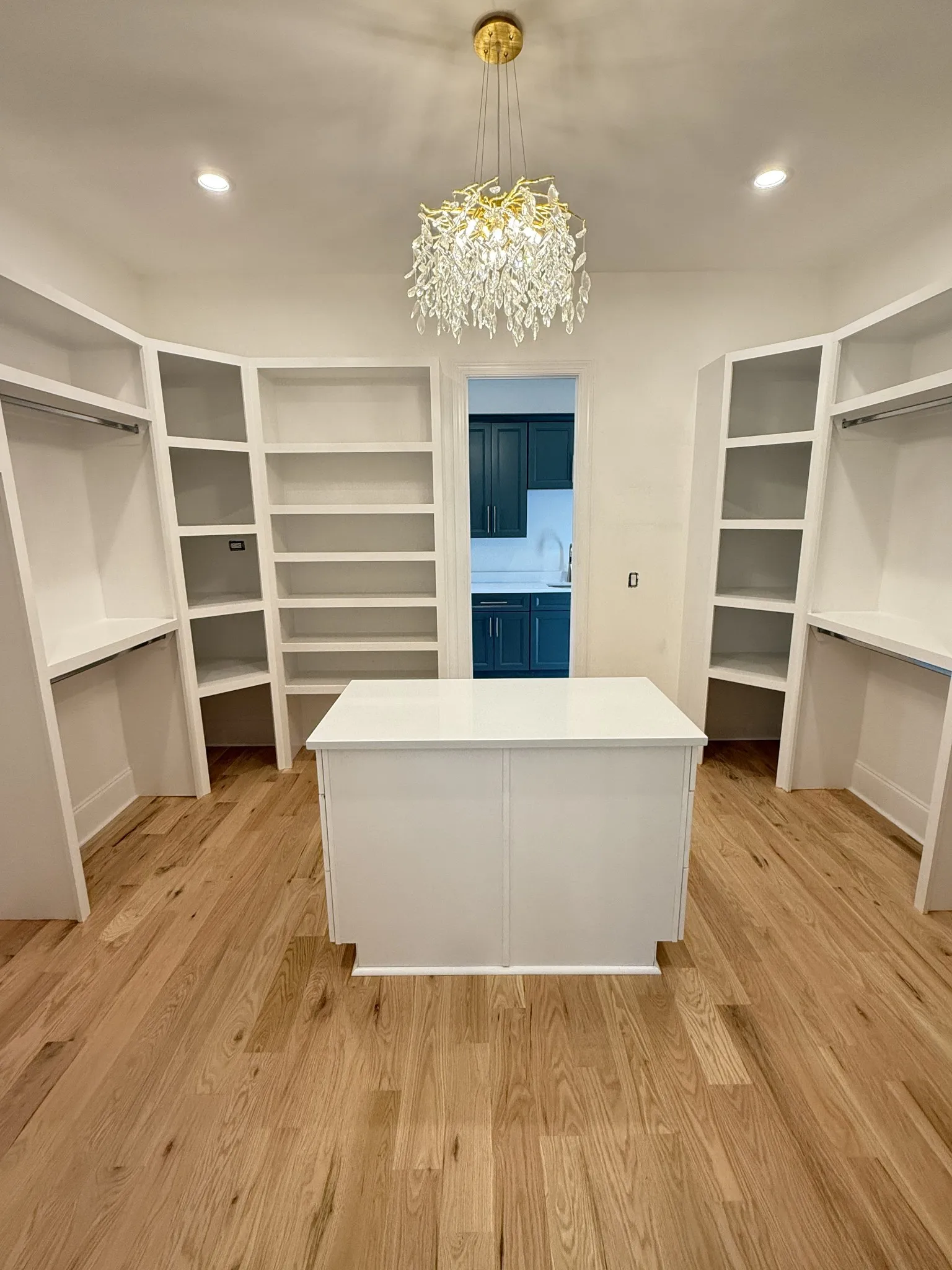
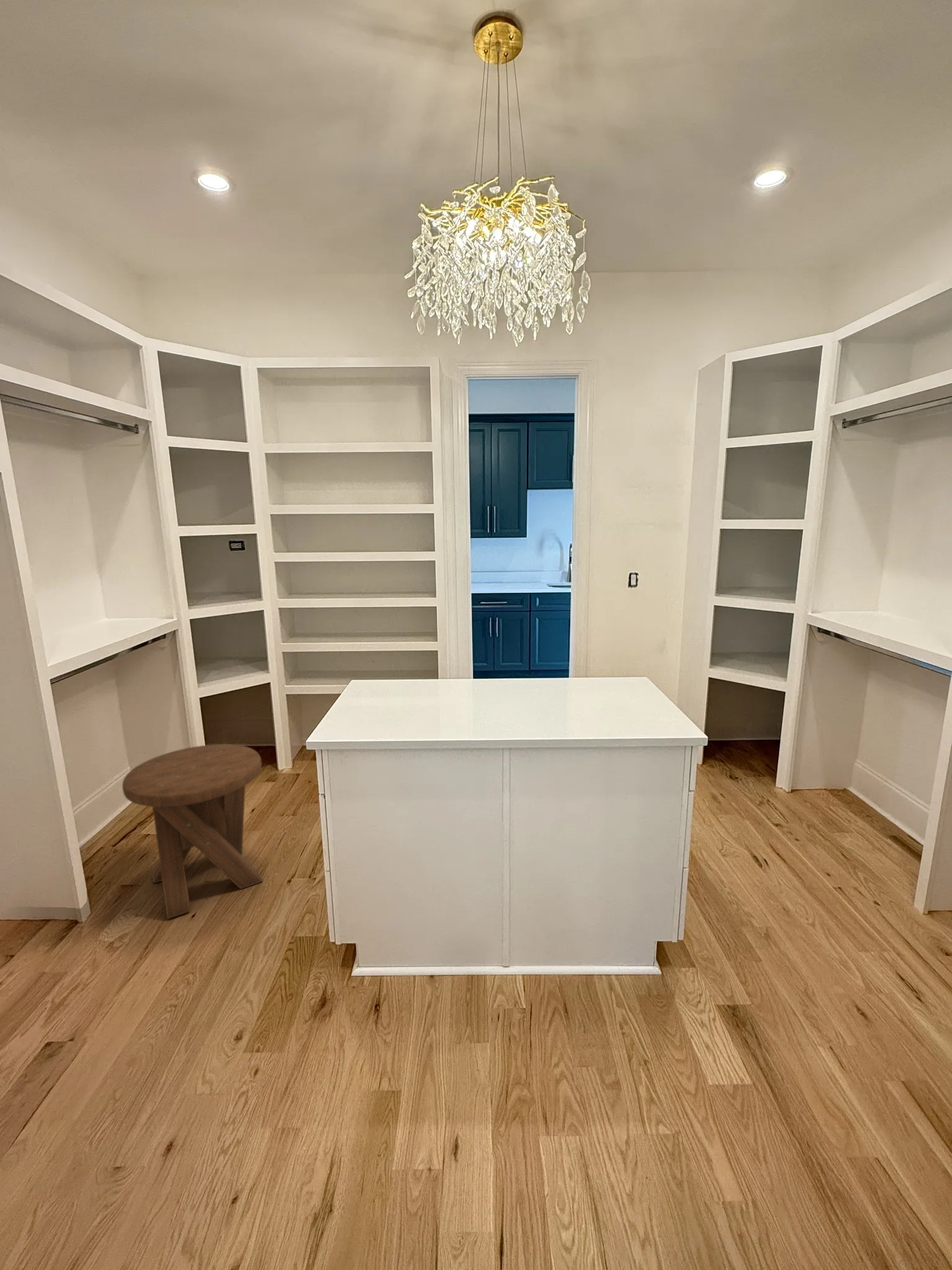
+ music stool (201, 823)
